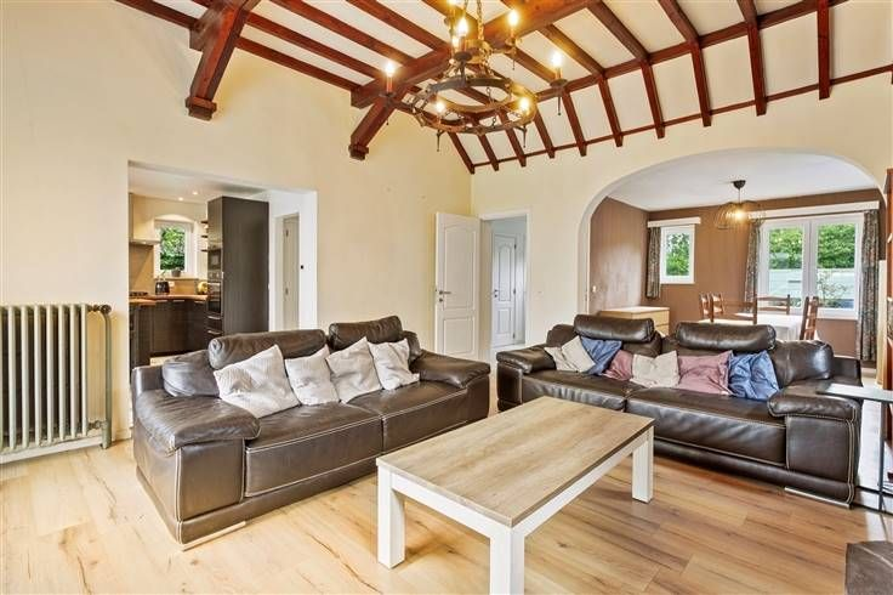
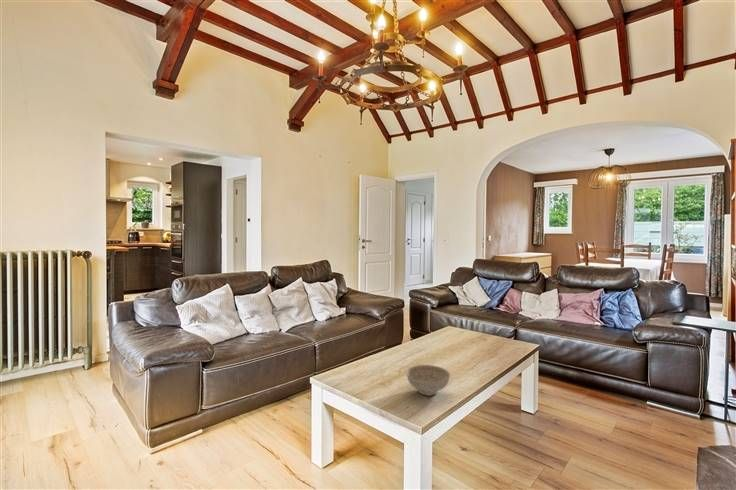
+ decorative bowl (427, 382)
